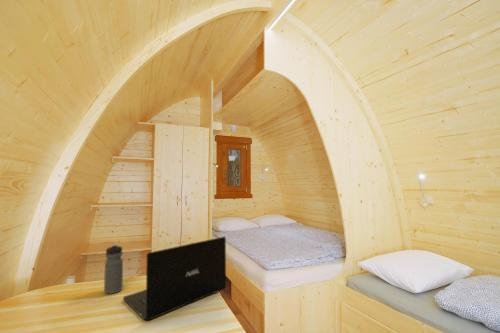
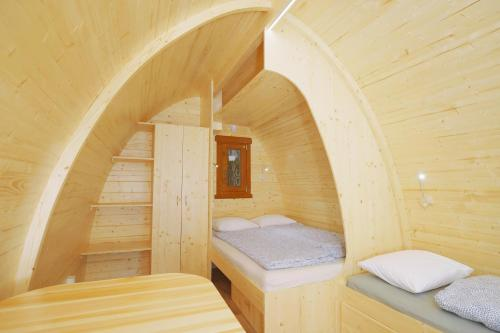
- water bottle (113, 267)
- laptop (176, 266)
